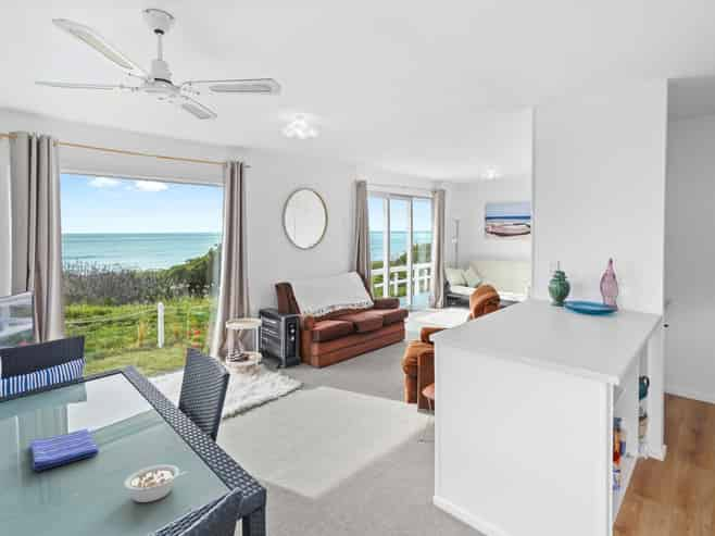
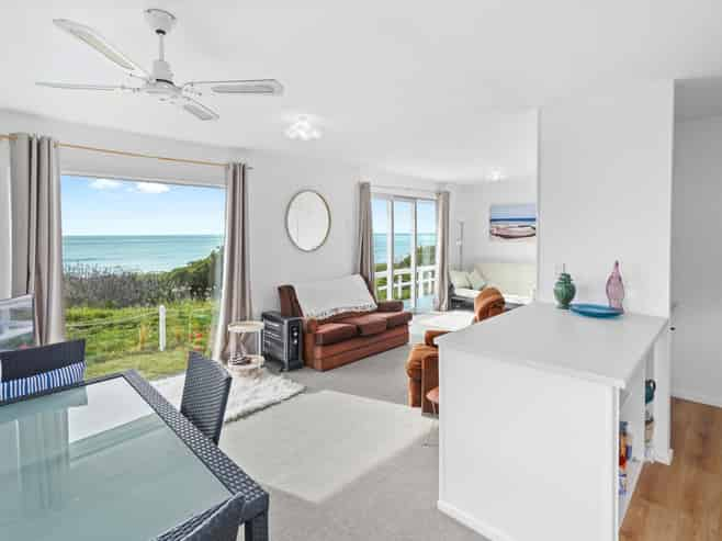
- dish towel (63, 446)
- legume (154, 482)
